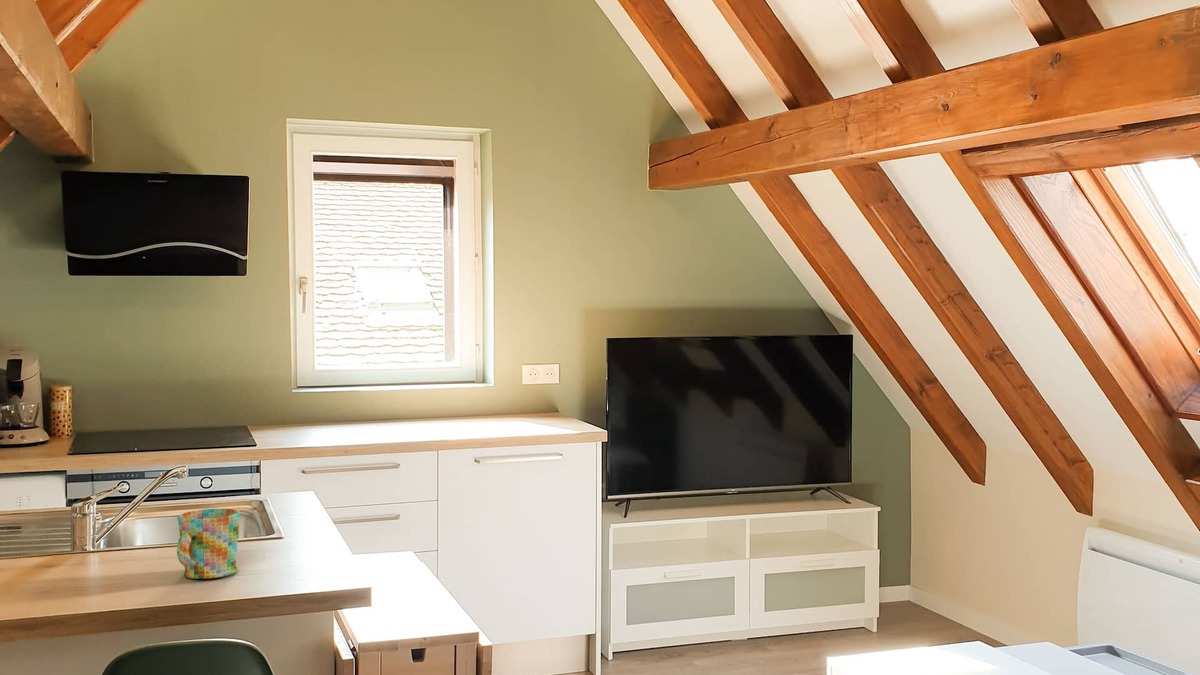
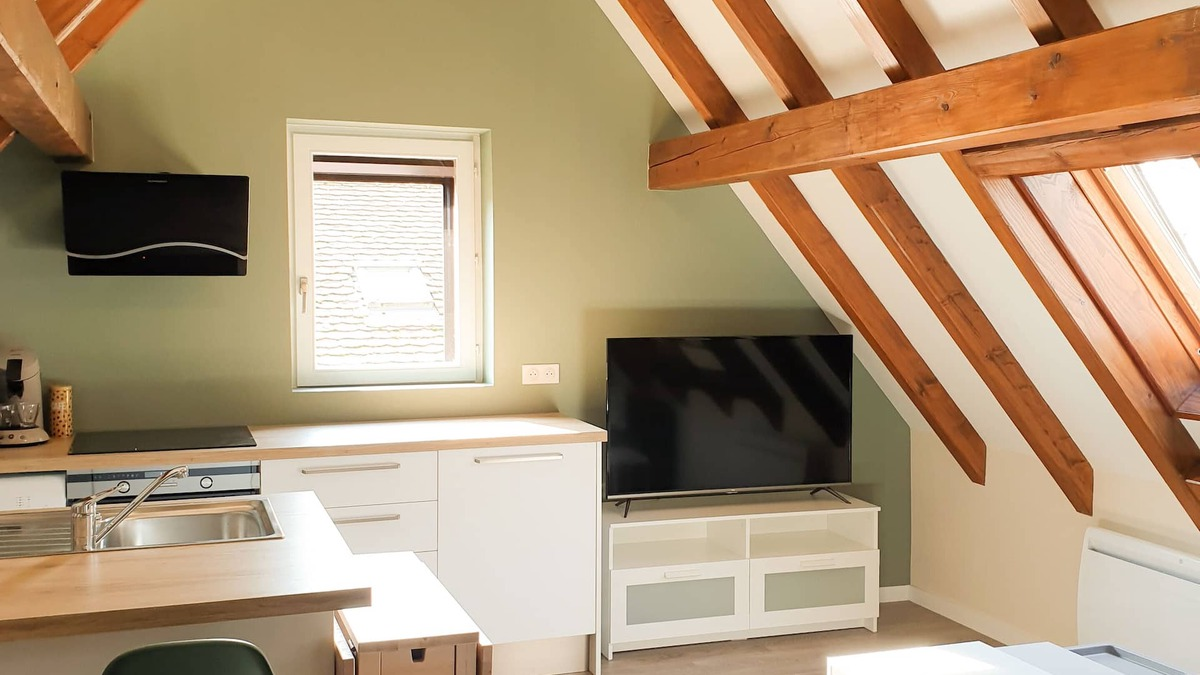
- mug (204, 544)
